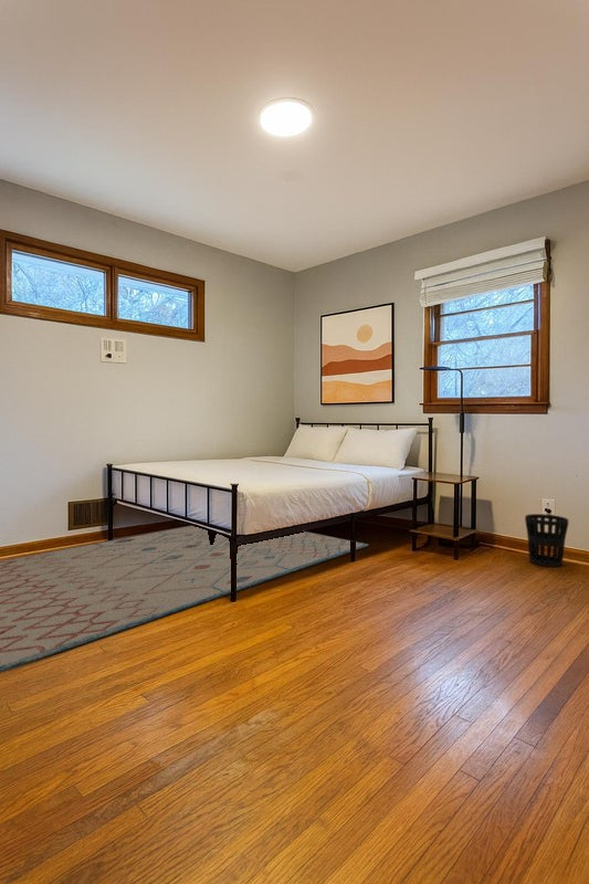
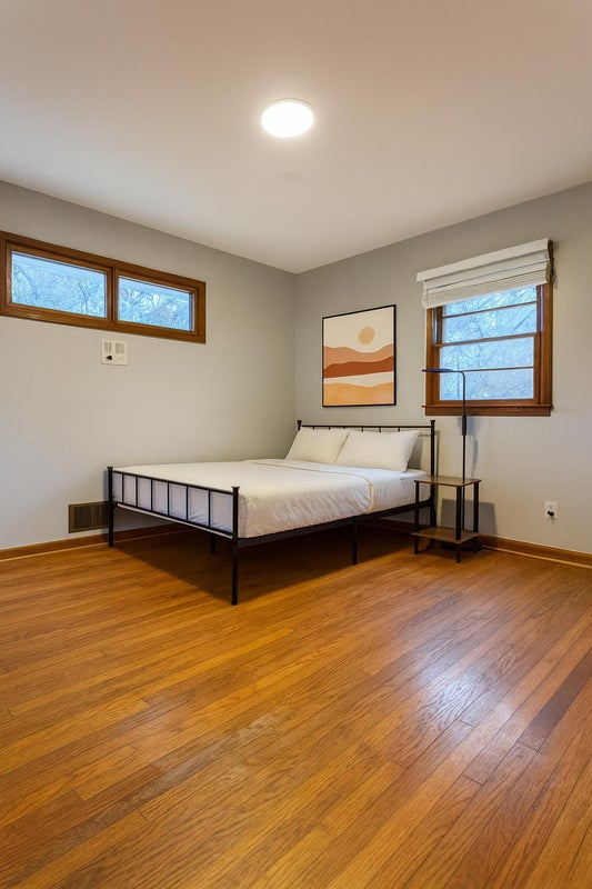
- wastebasket (546, 539)
- rug (170, 559)
